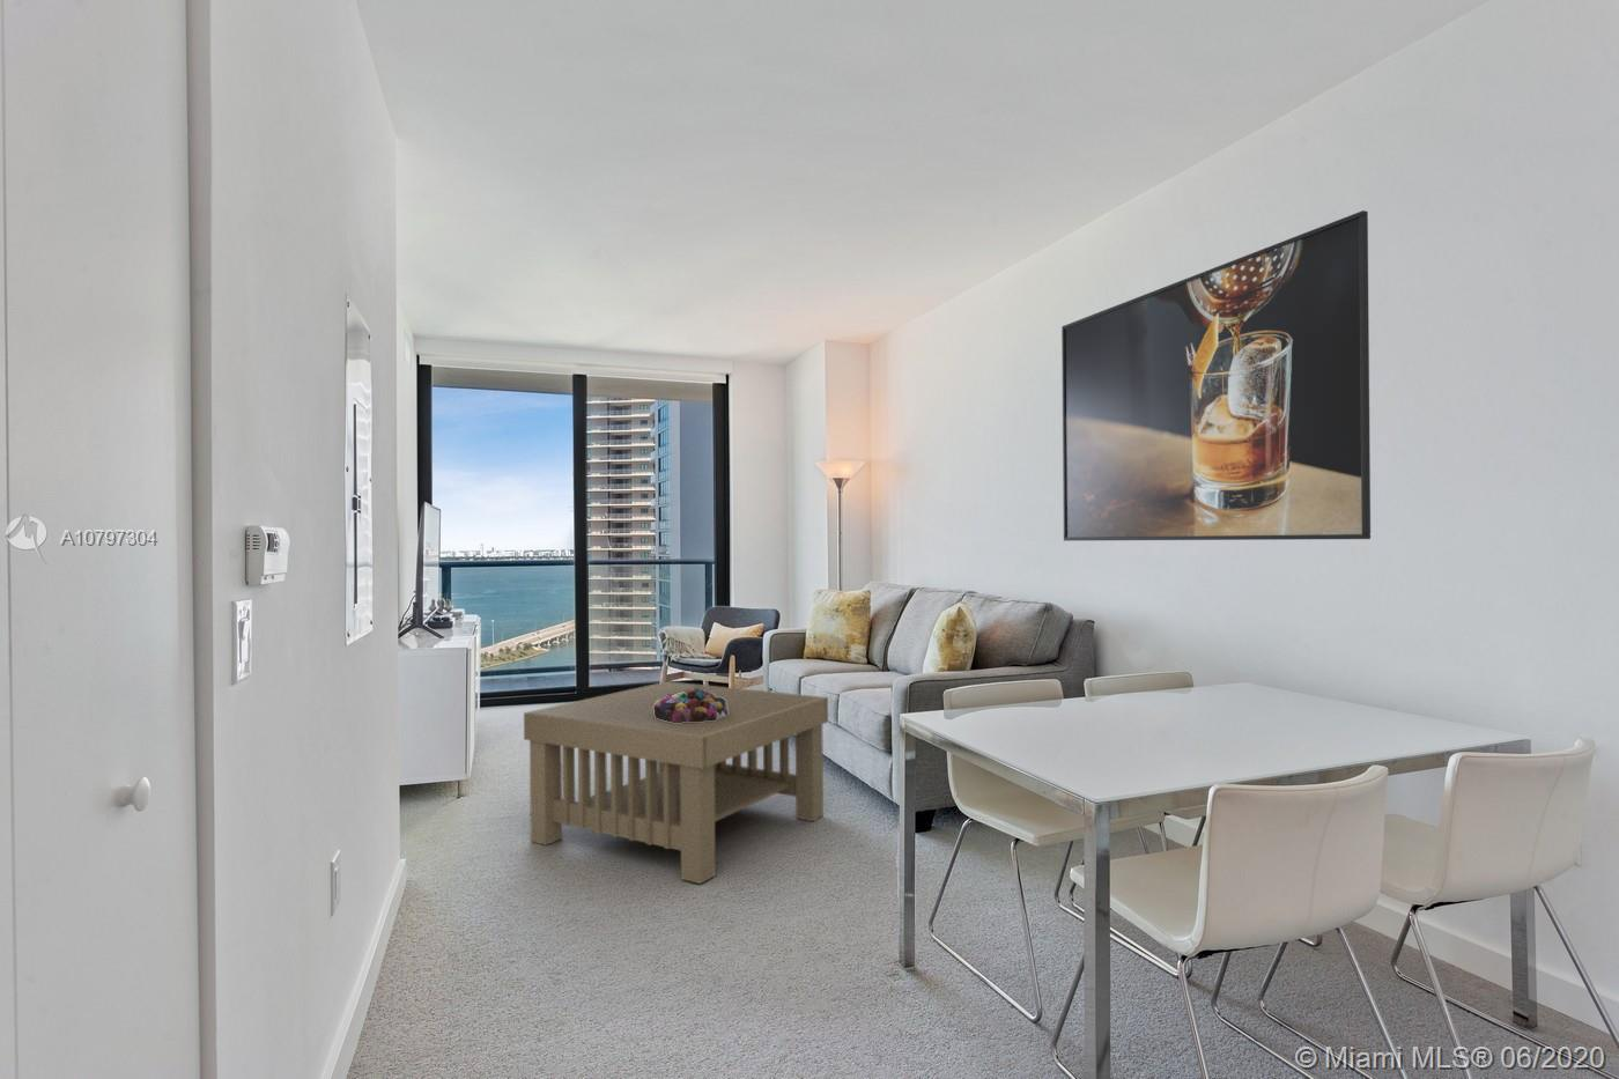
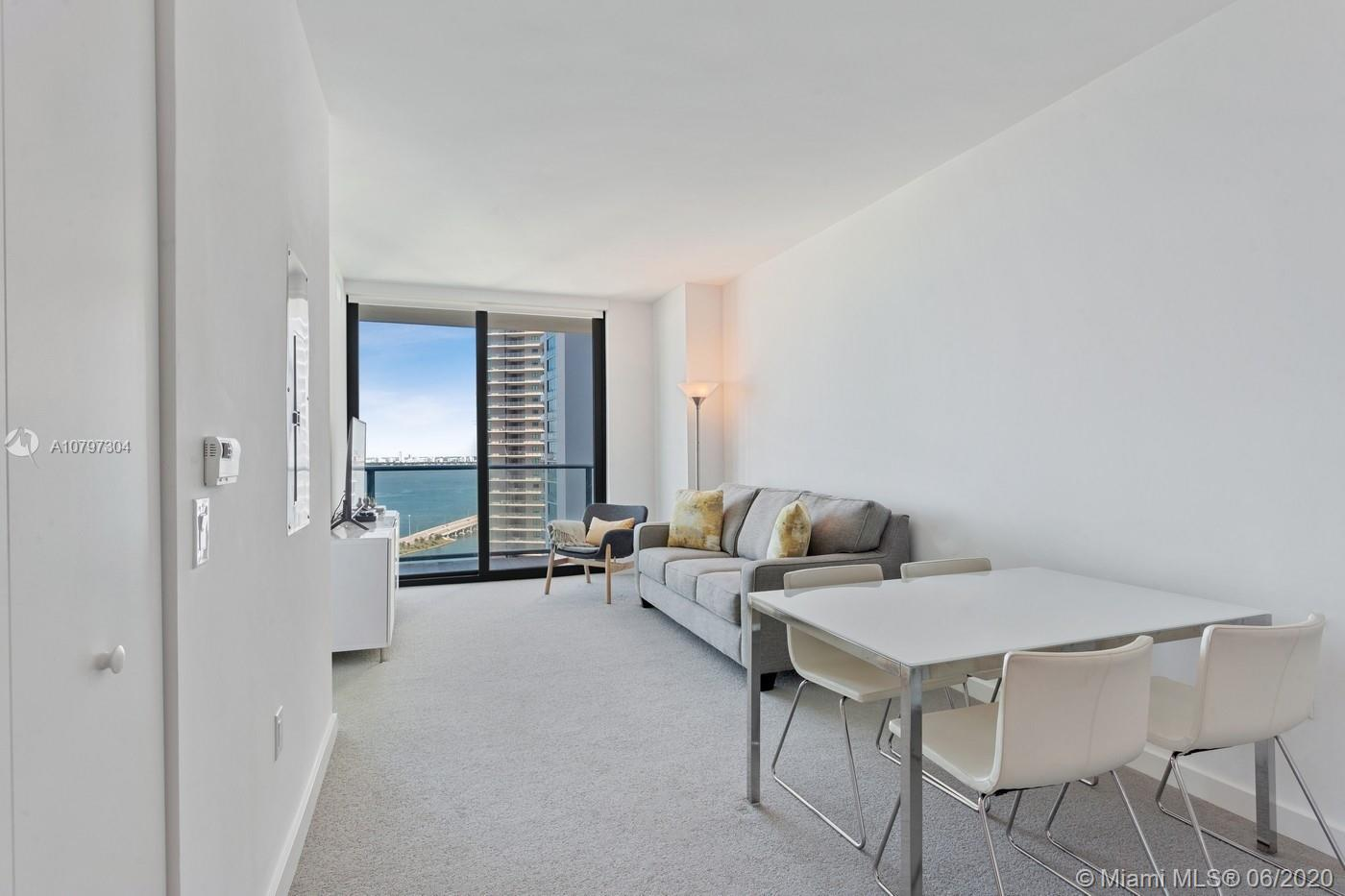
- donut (691, 702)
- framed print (1183, 409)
- coffee table (683, 766)
